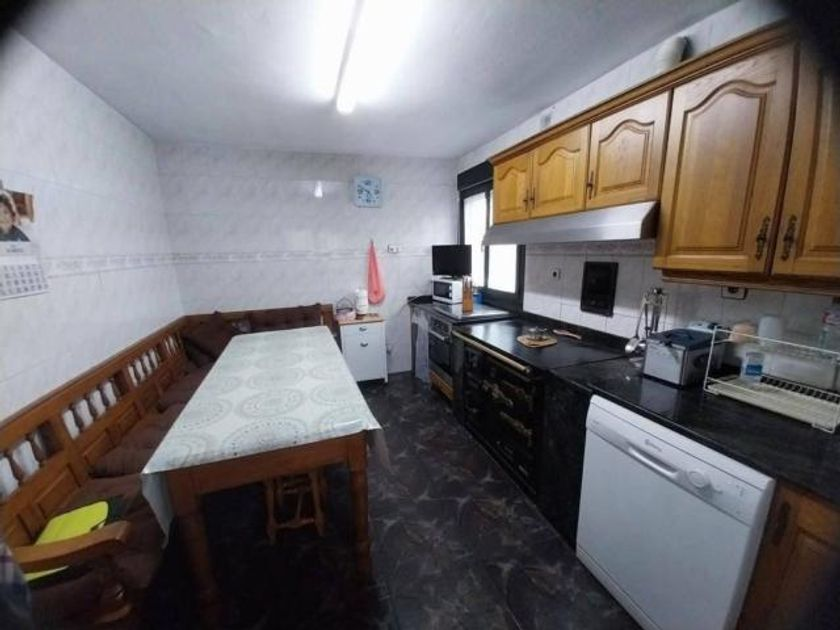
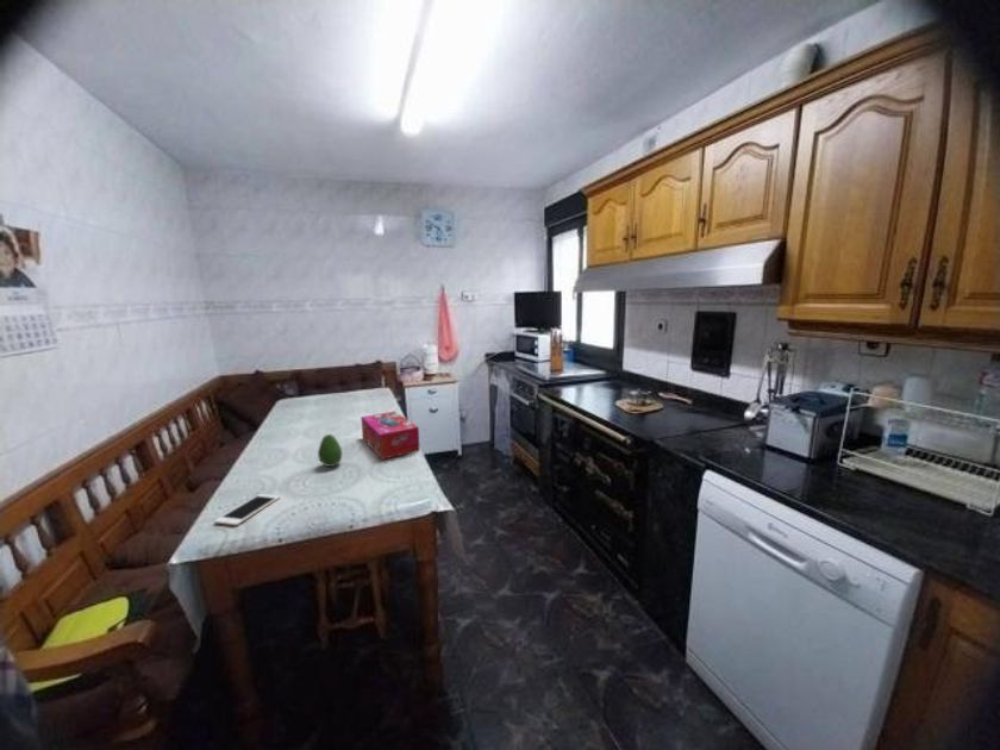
+ cell phone (249, 508)
+ tissue box (388, 432)
+ fruit (330, 450)
